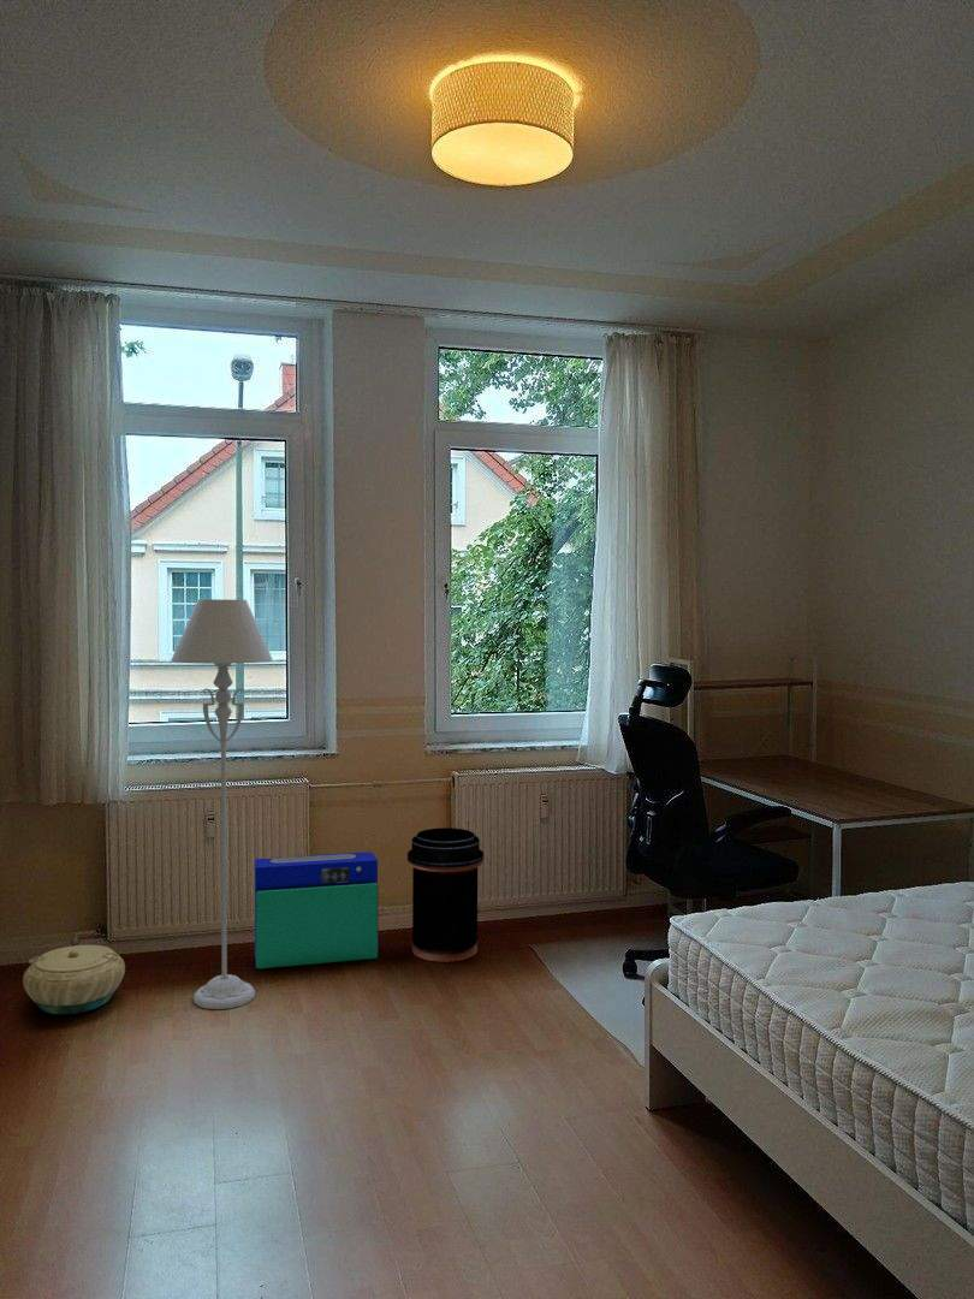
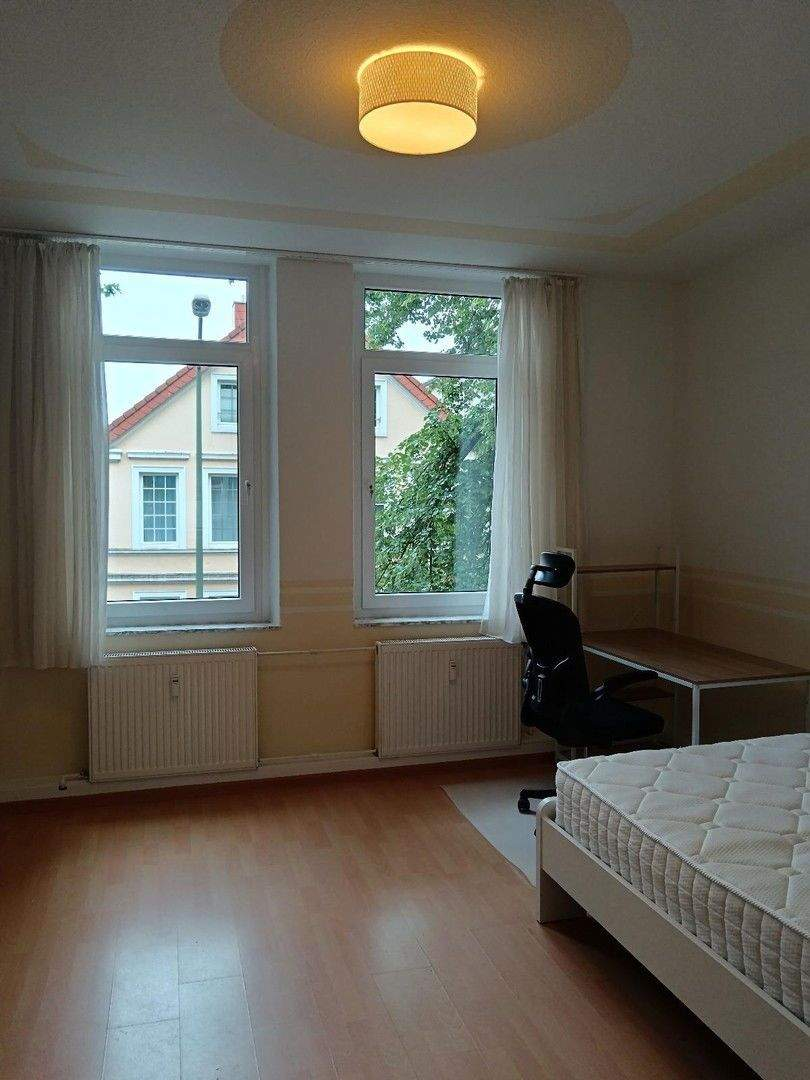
- air purifier (316, 908)
- trash can (445, 891)
- floor lamp (222, 800)
- basket (75, 977)
